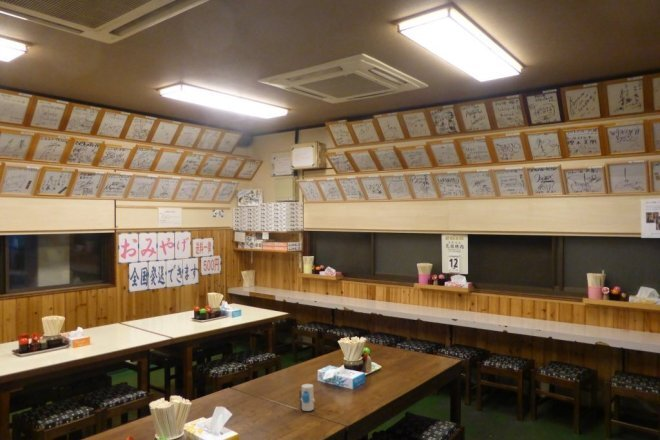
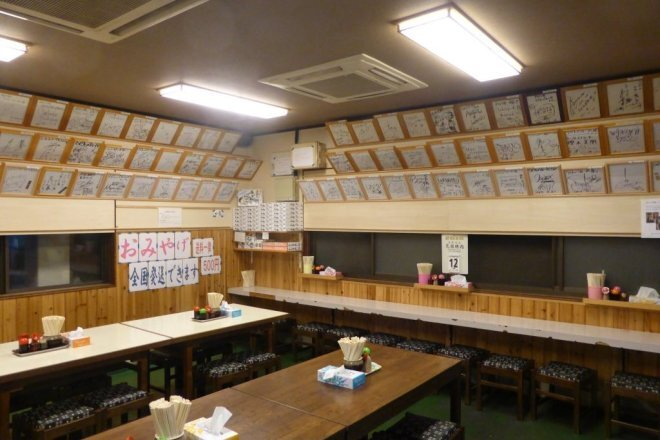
- toy (306, 398)
